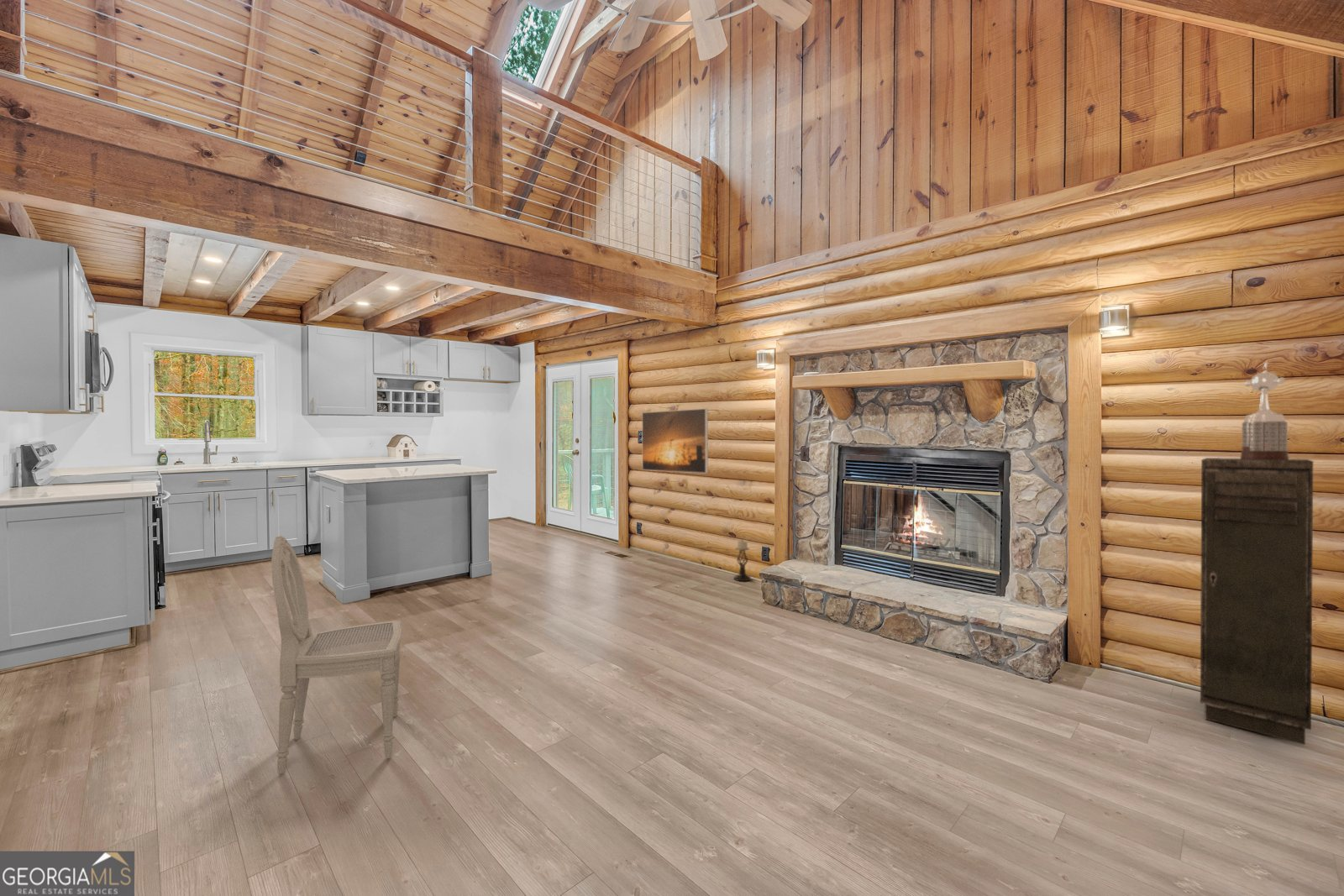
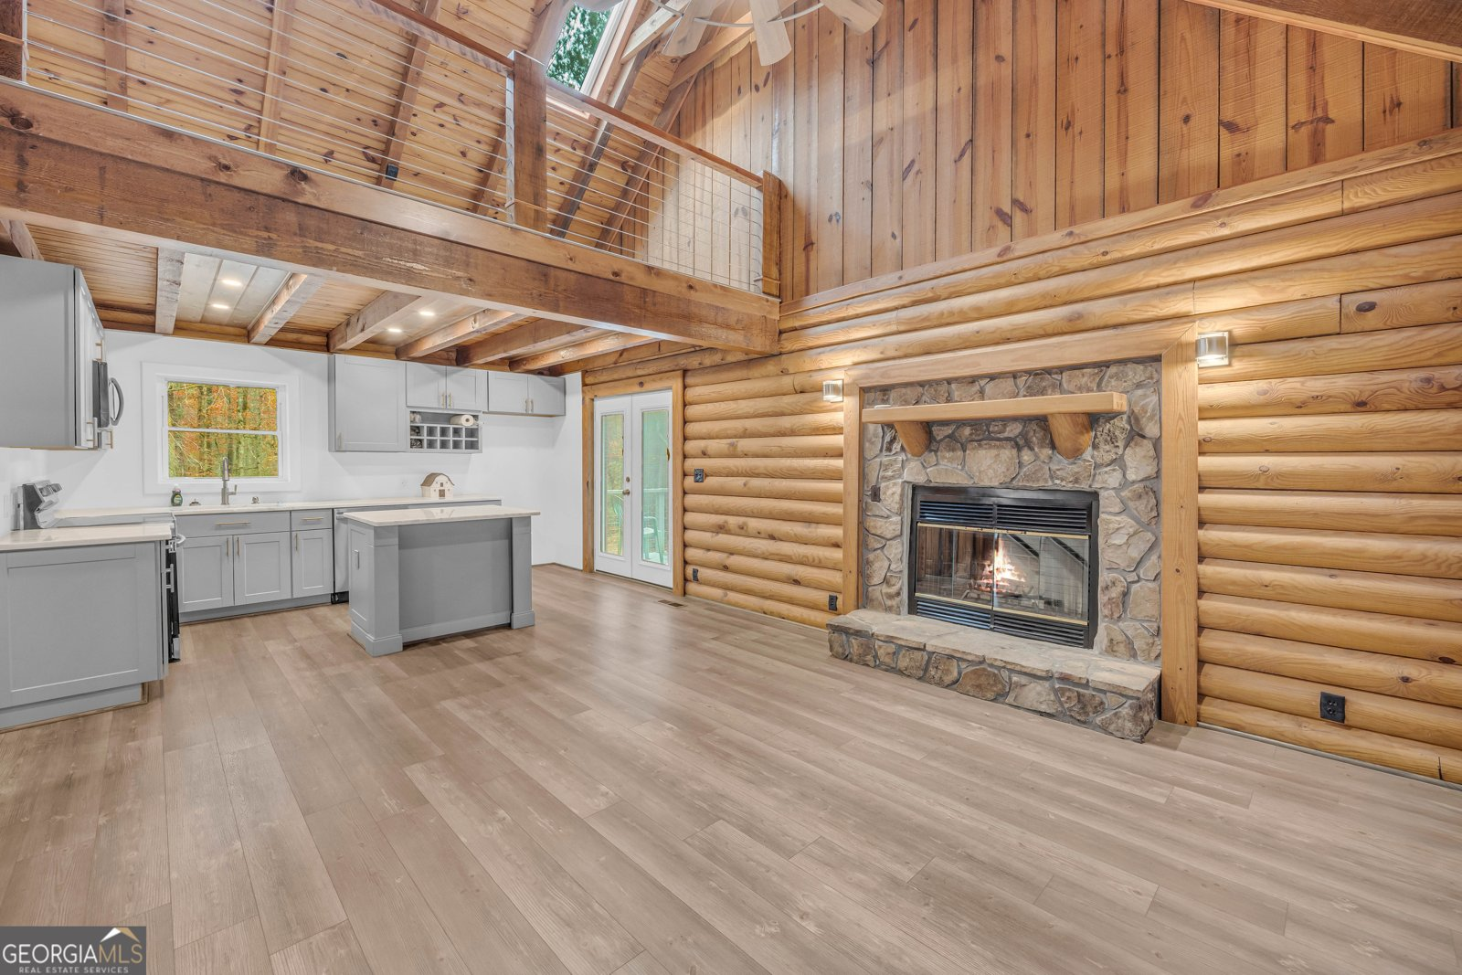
- storage cabinet (1253, 589)
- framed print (673, 441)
- dining chair (341, 638)
- candle holder (742, 558)
- trophy (1264, 410)
